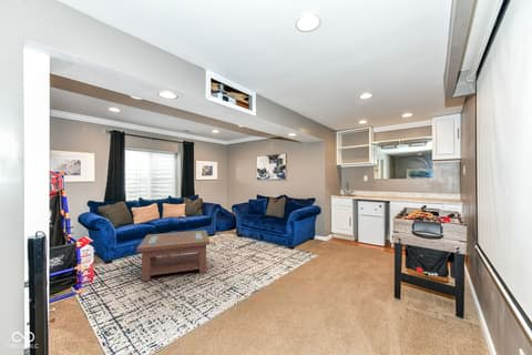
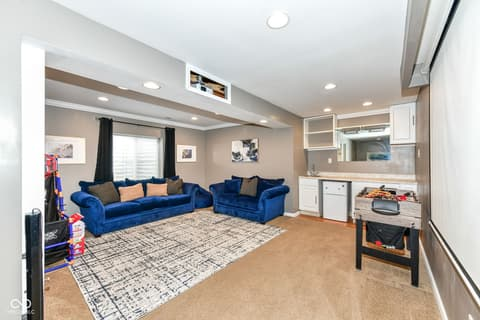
- coffee table (176, 252)
